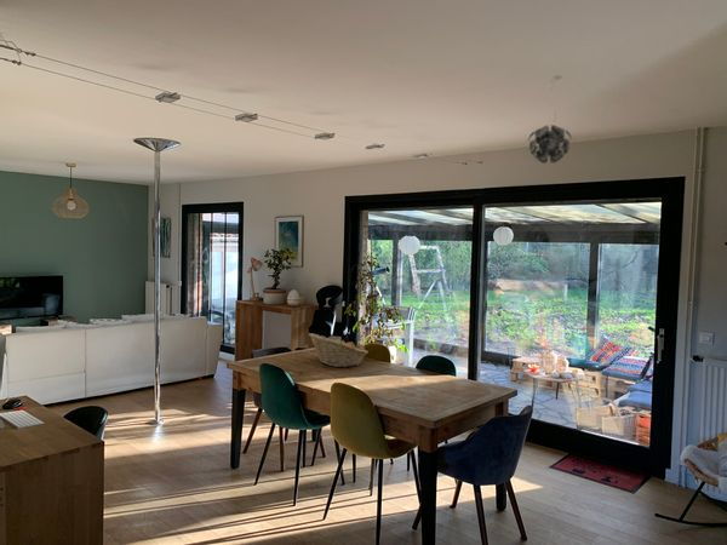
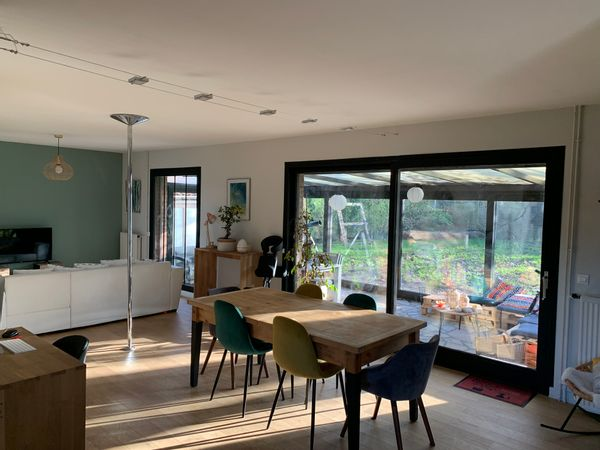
- pendant light (553, 122)
- fruit basket (337, 348)
